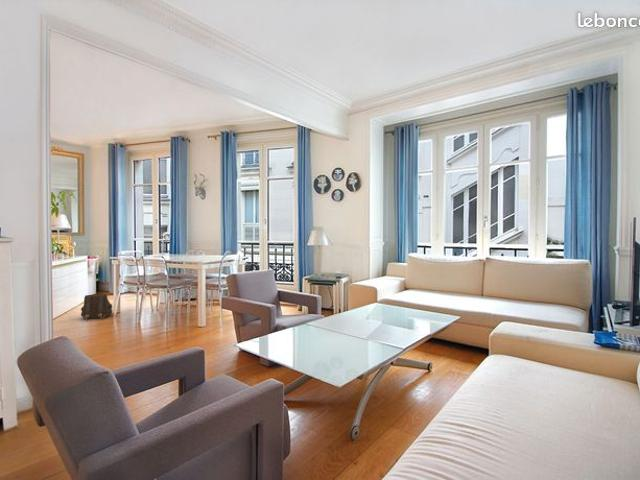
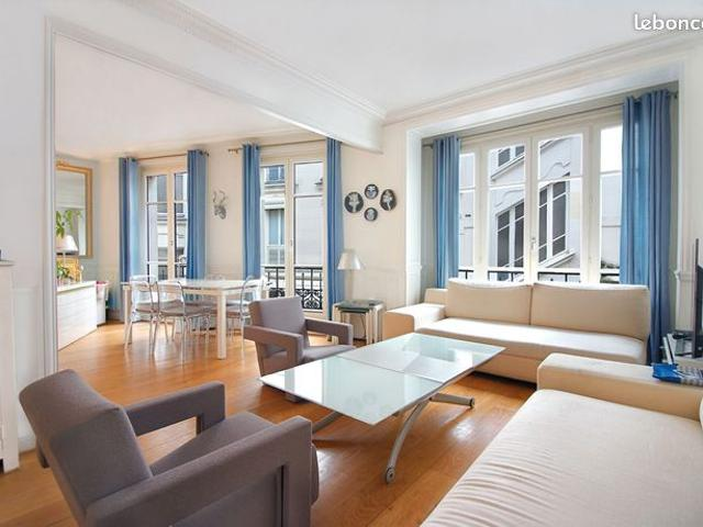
- satchel (96, 306)
